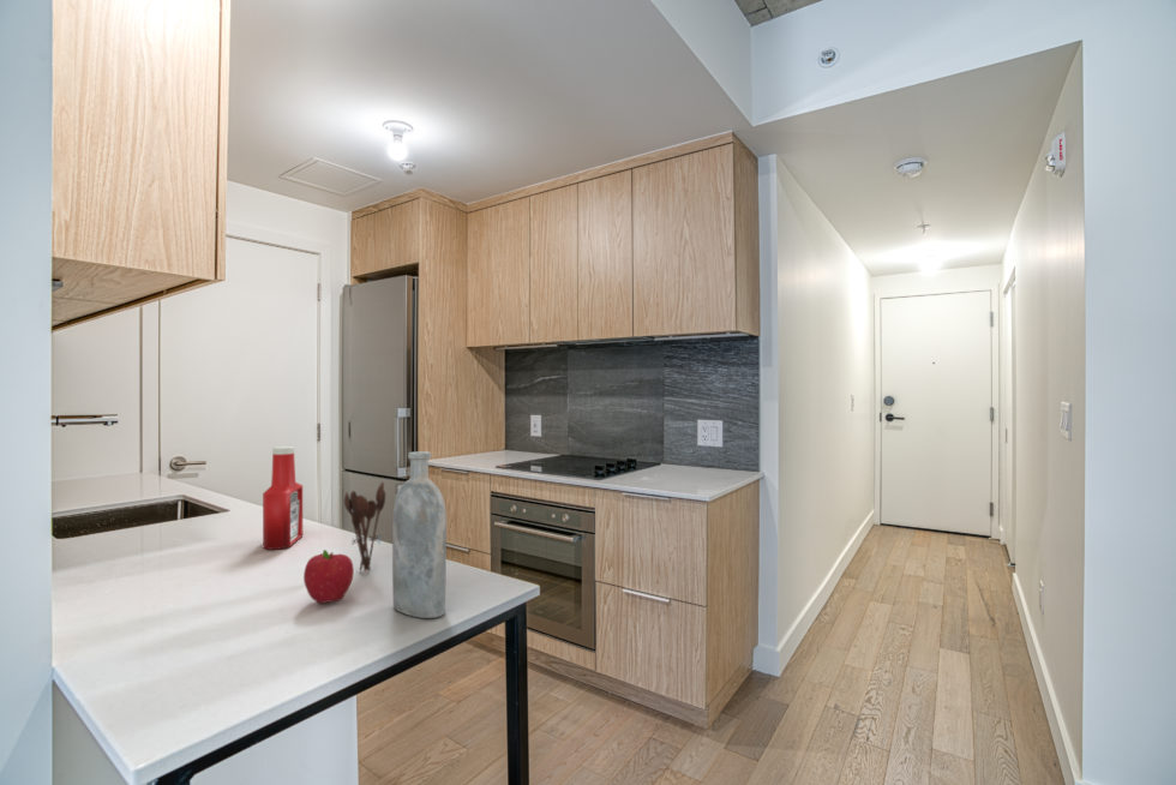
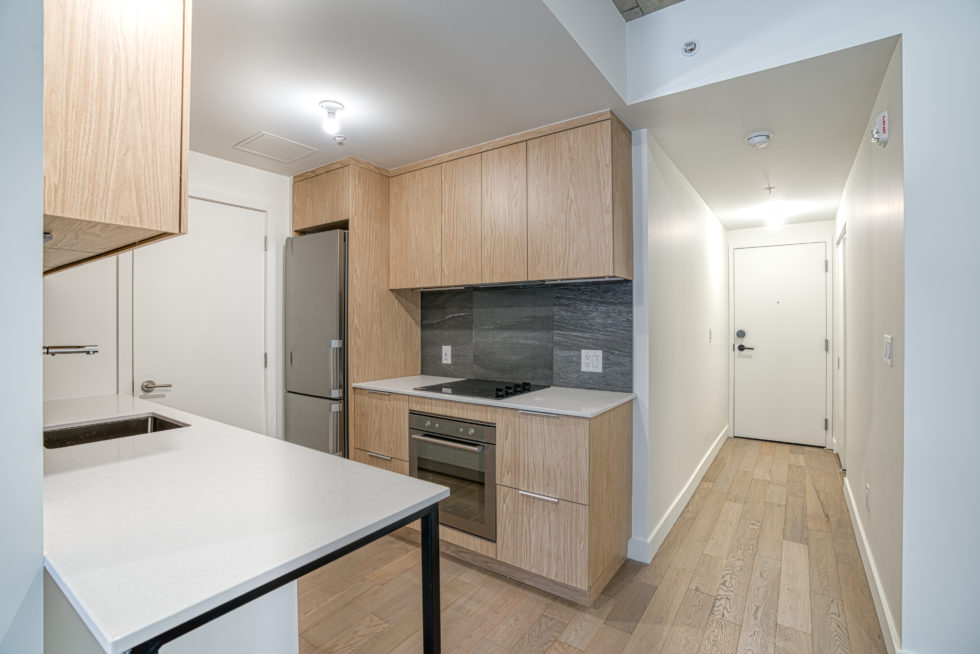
- fruit (329, 575)
- utensil holder (367, 526)
- soap bottle (283, 495)
- bottle (419, 531)
